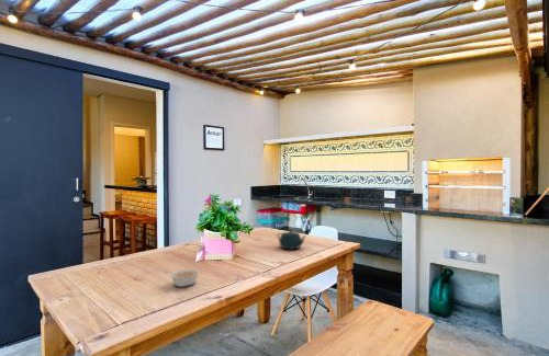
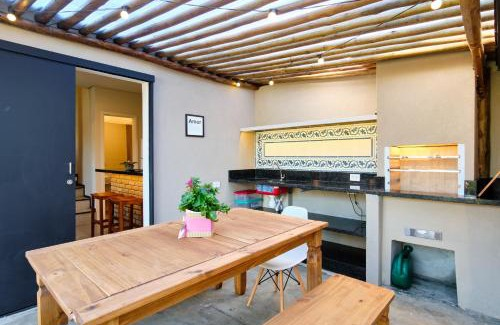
- teapot (291, 238)
- legume (183, 277)
